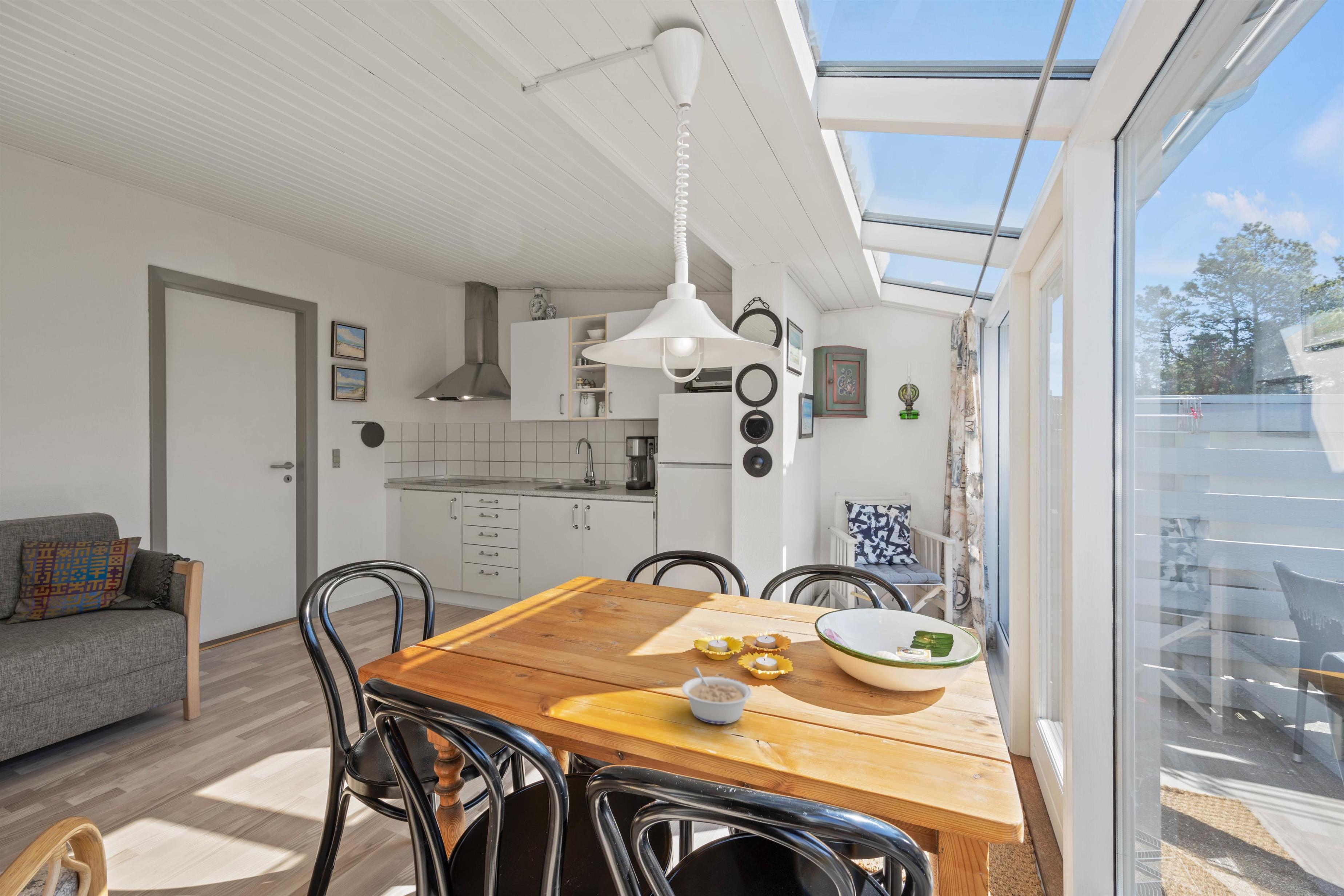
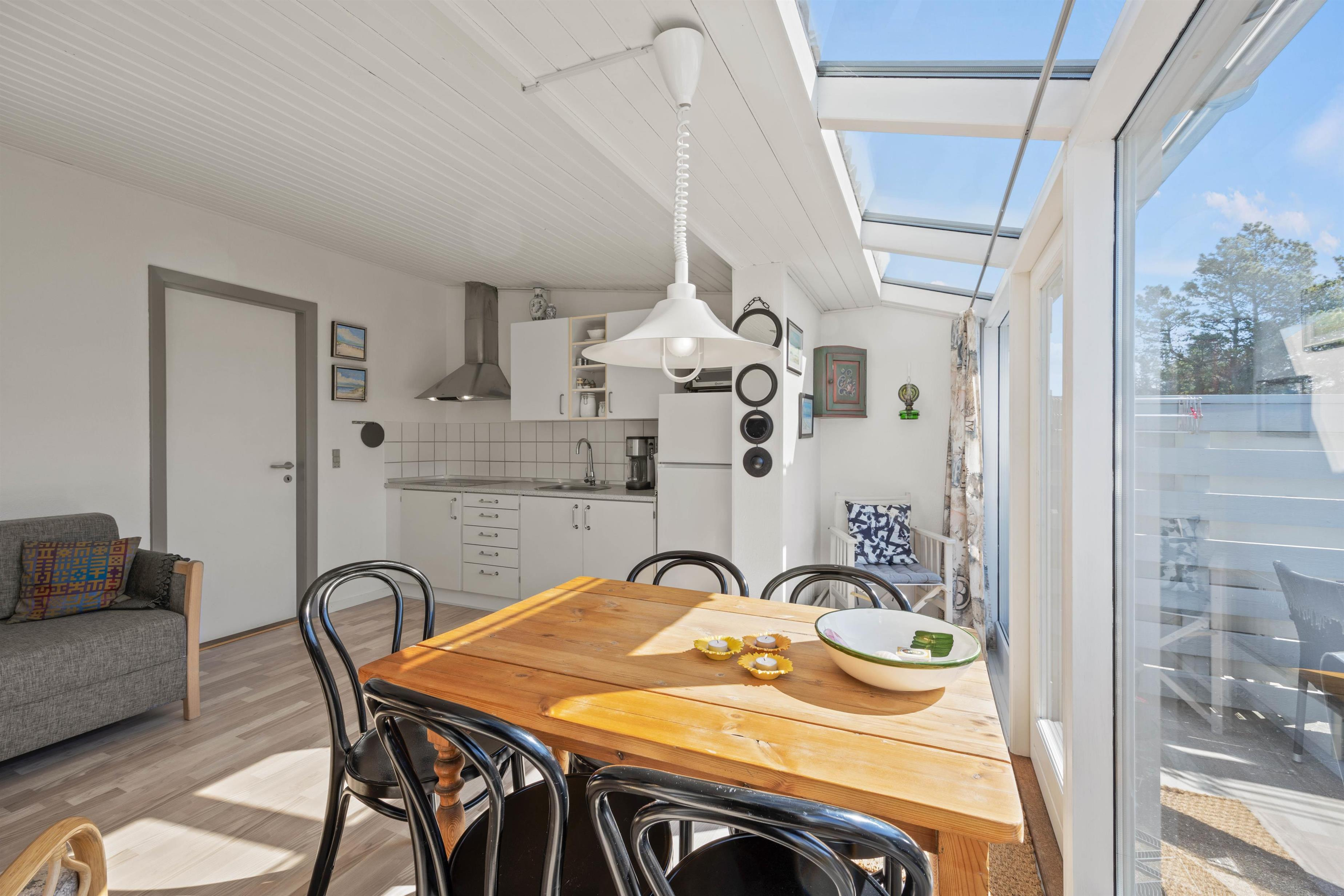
- legume (714, 698)
